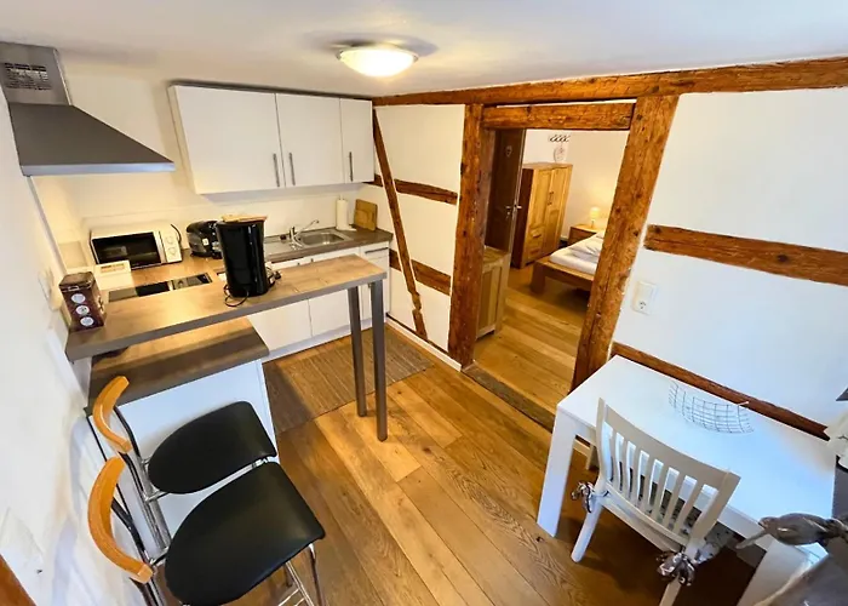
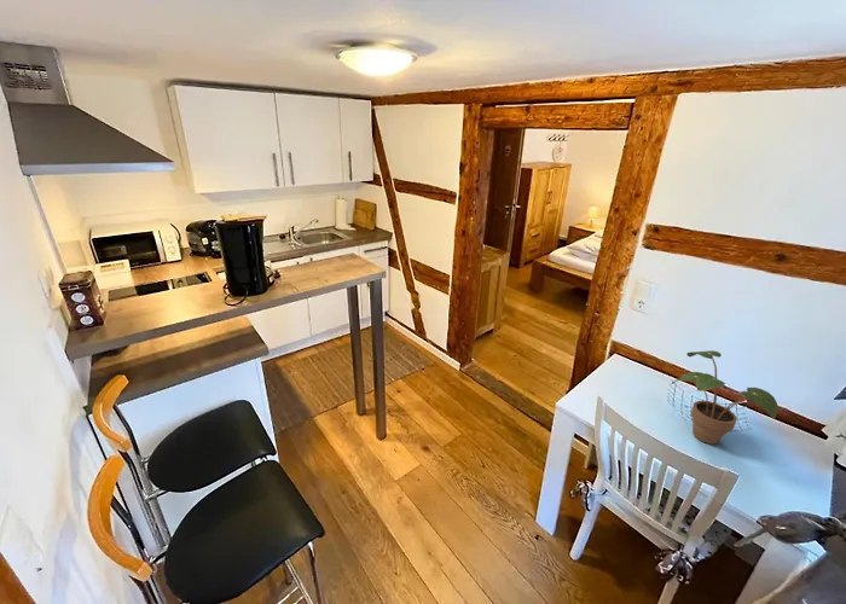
+ potted plant (719, 405)
